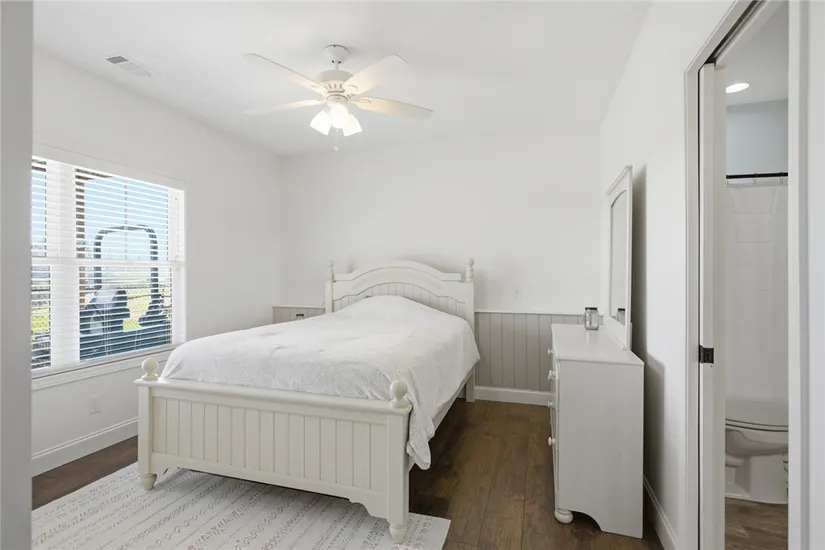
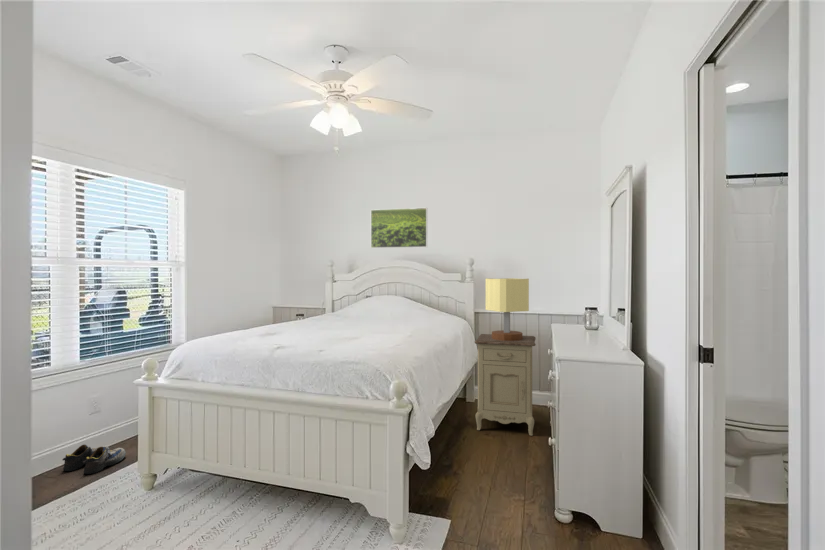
+ nightstand (505, 382)
+ shoe (95, 454)
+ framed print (398, 228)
+ table lamp (506, 308)
